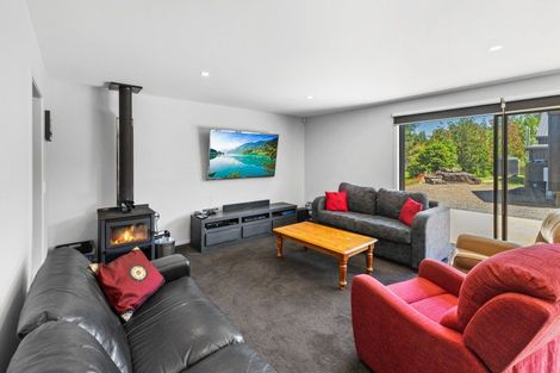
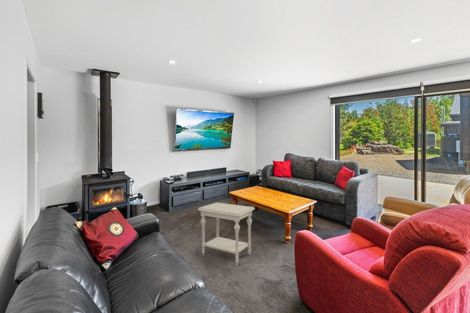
+ side table (225, 238)
